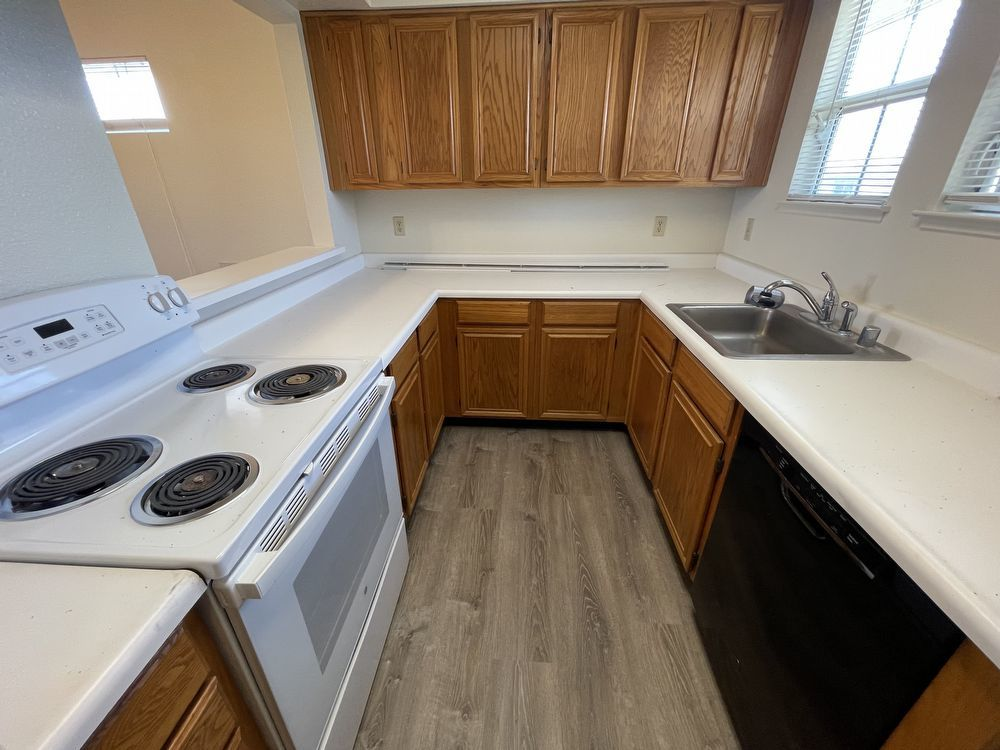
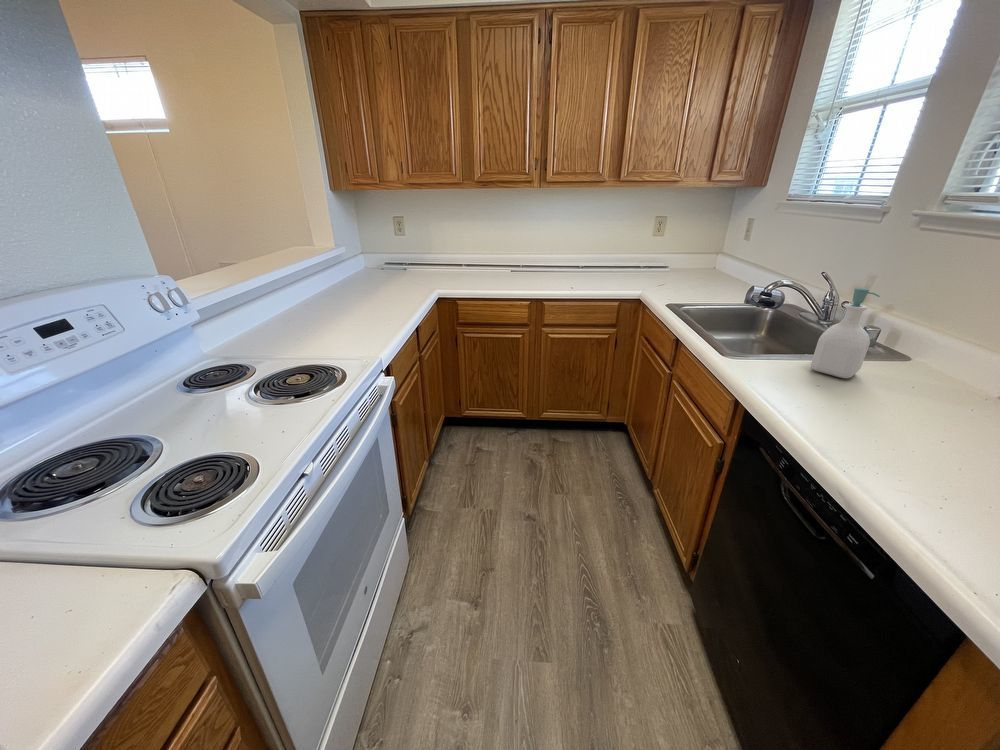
+ soap bottle (847, 331)
